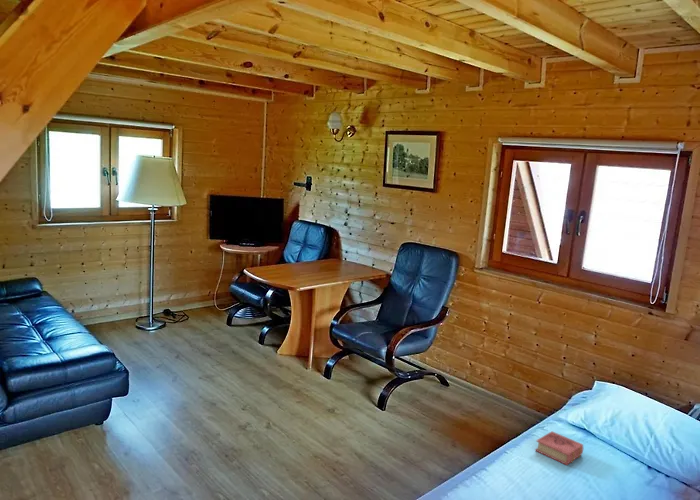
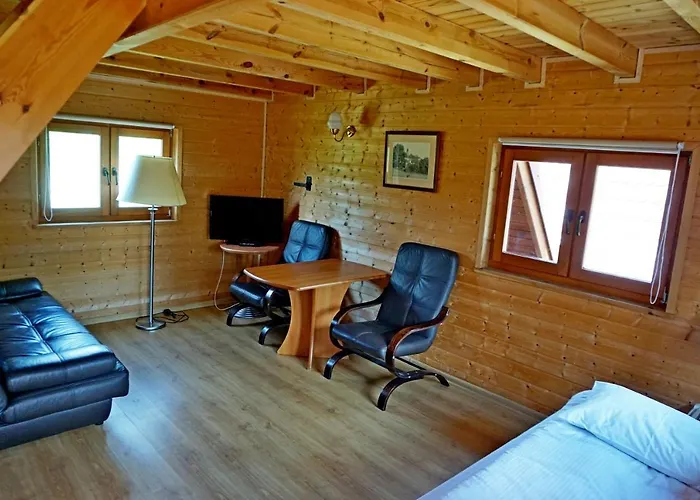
- book (559, 447)
